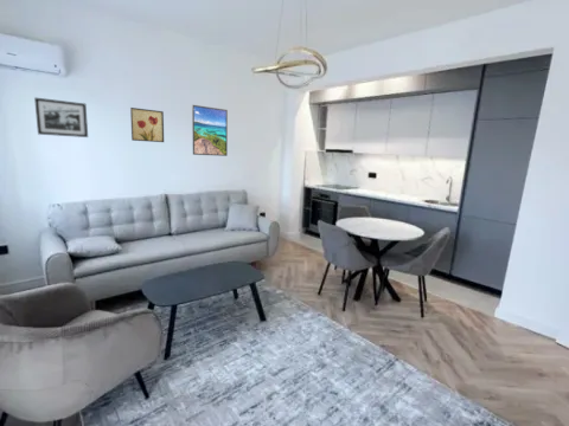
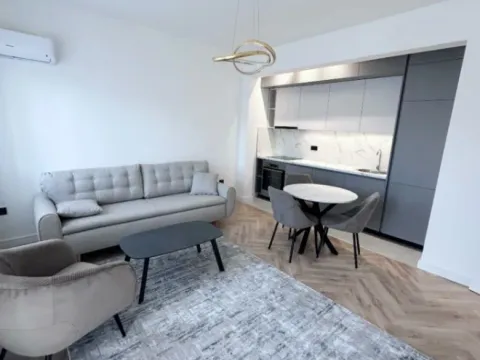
- picture frame (62, 118)
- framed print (210, 131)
- wall art (147, 125)
